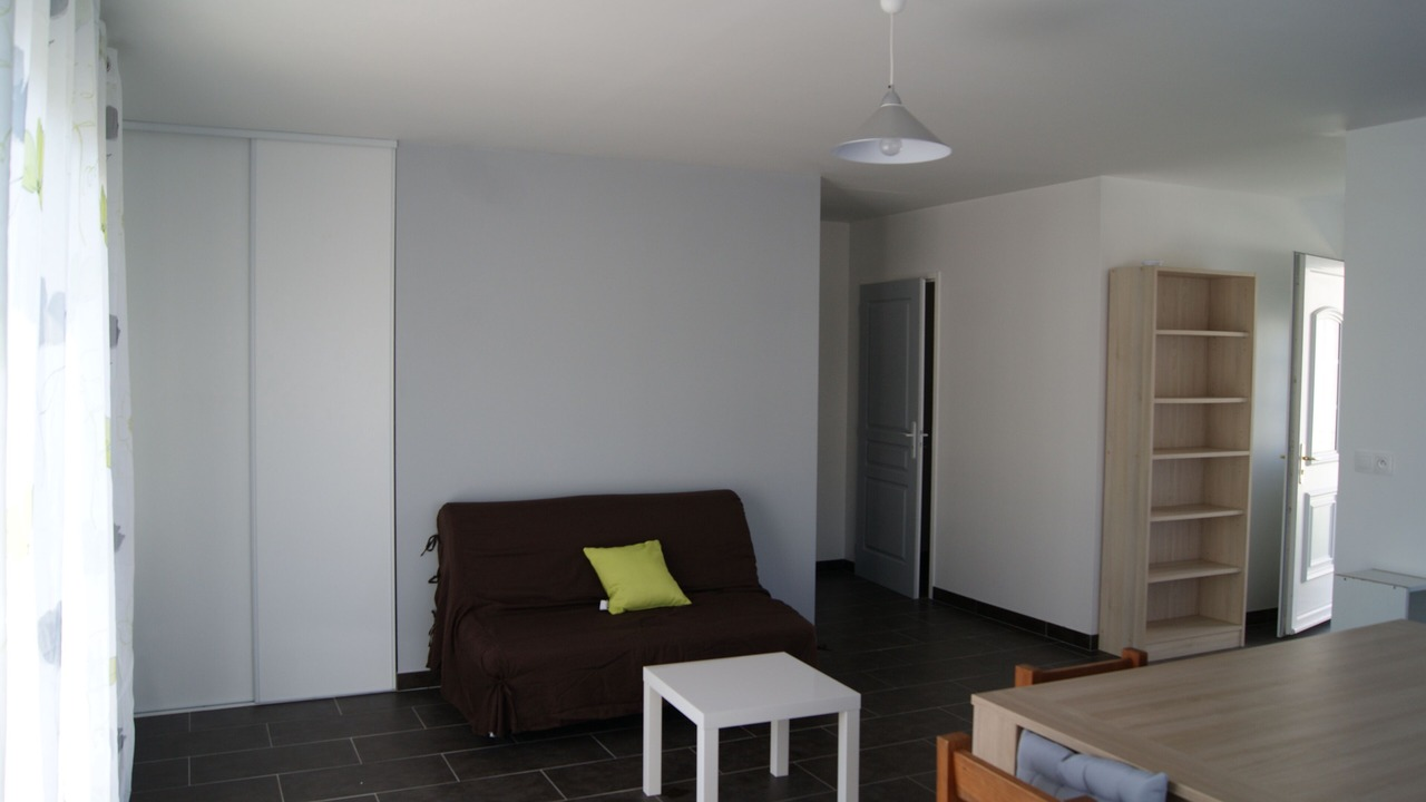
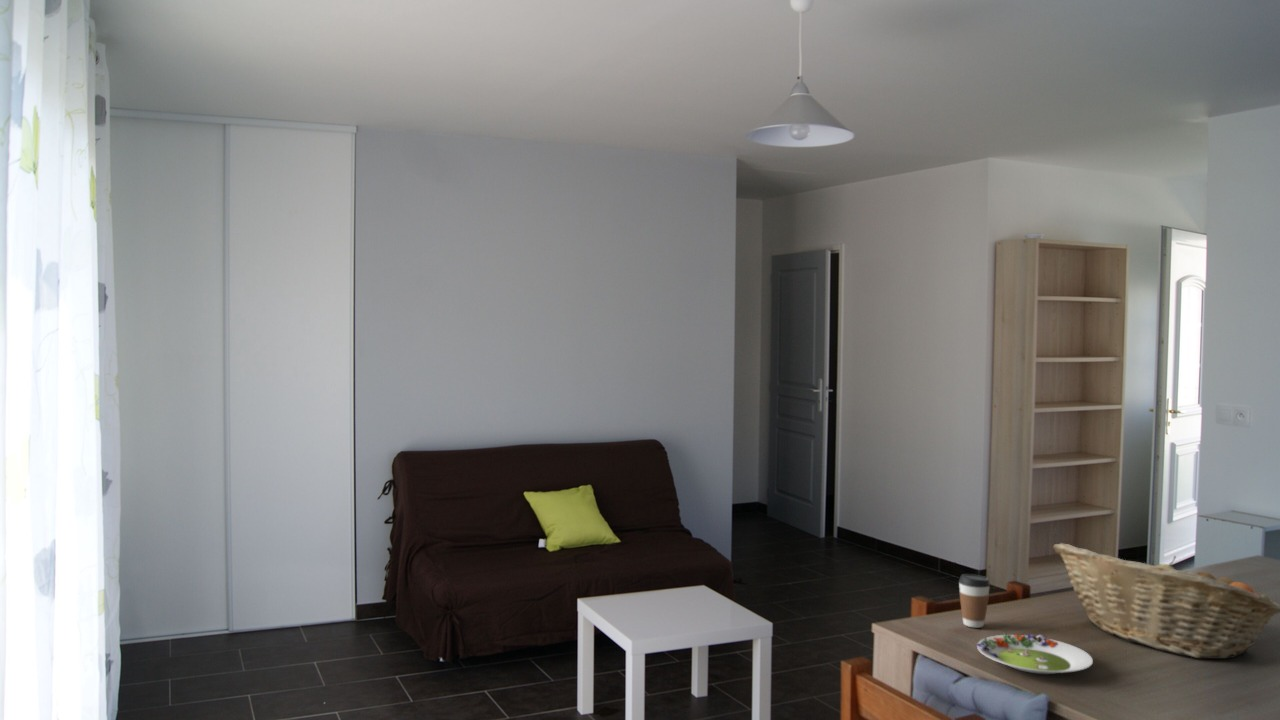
+ fruit basket (1159, 591)
+ coffee cup (974, 600)
+ salad plate (1033, 655)
